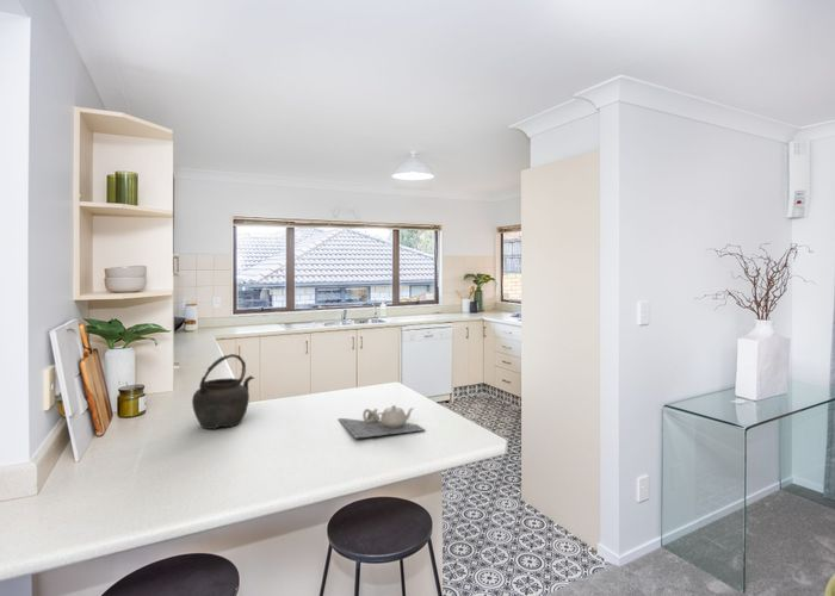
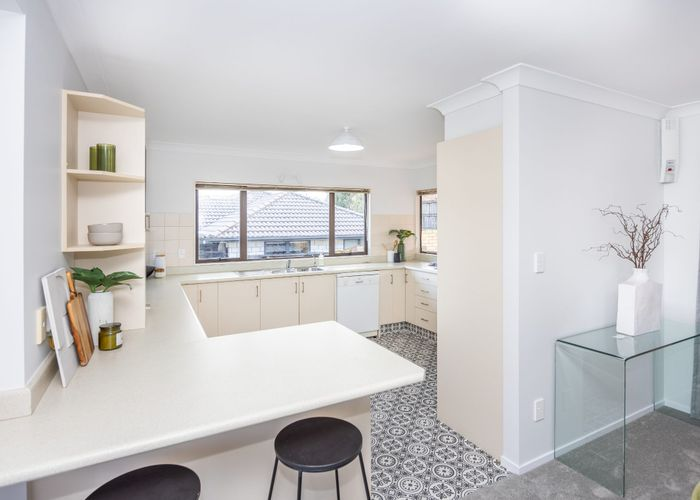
- teapot (379, 414)
- kettle (228, 387)
